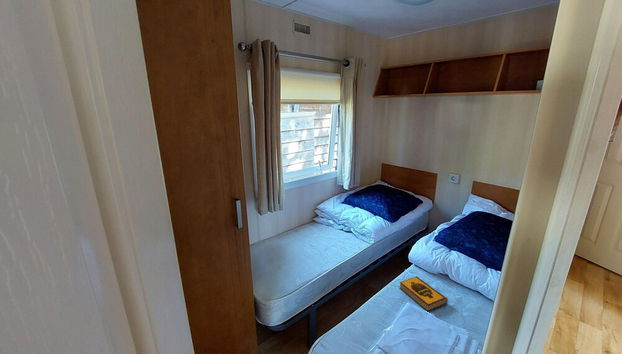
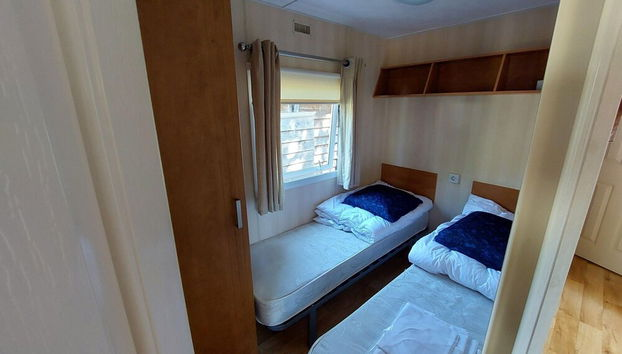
- hardback book (422, 292)
